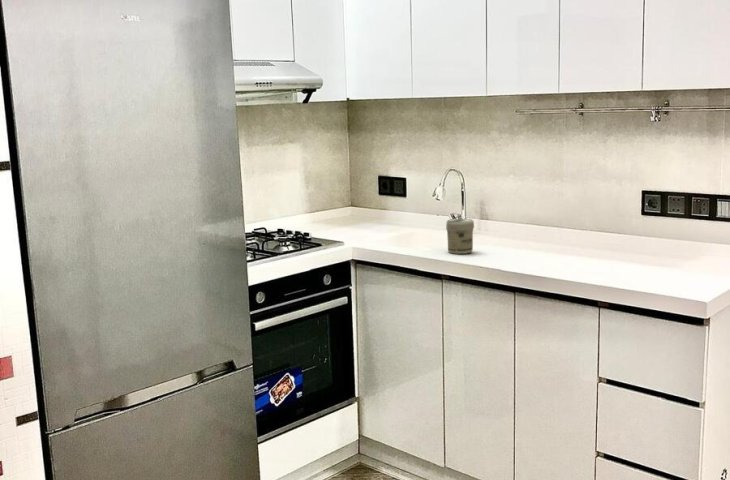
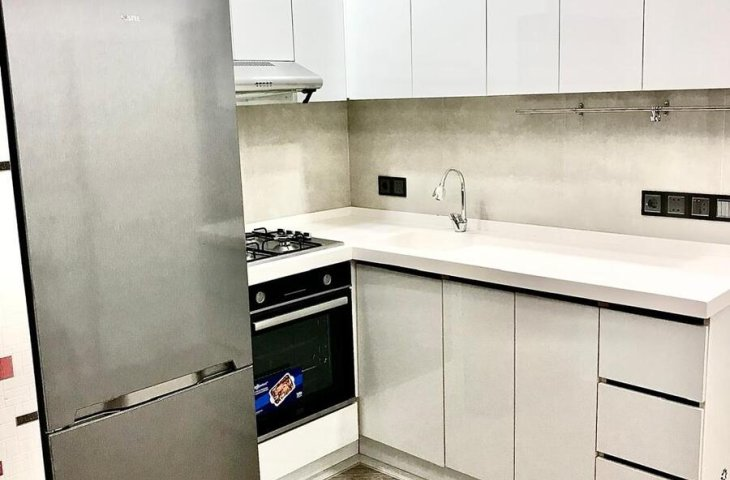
- jar (460, 236)
